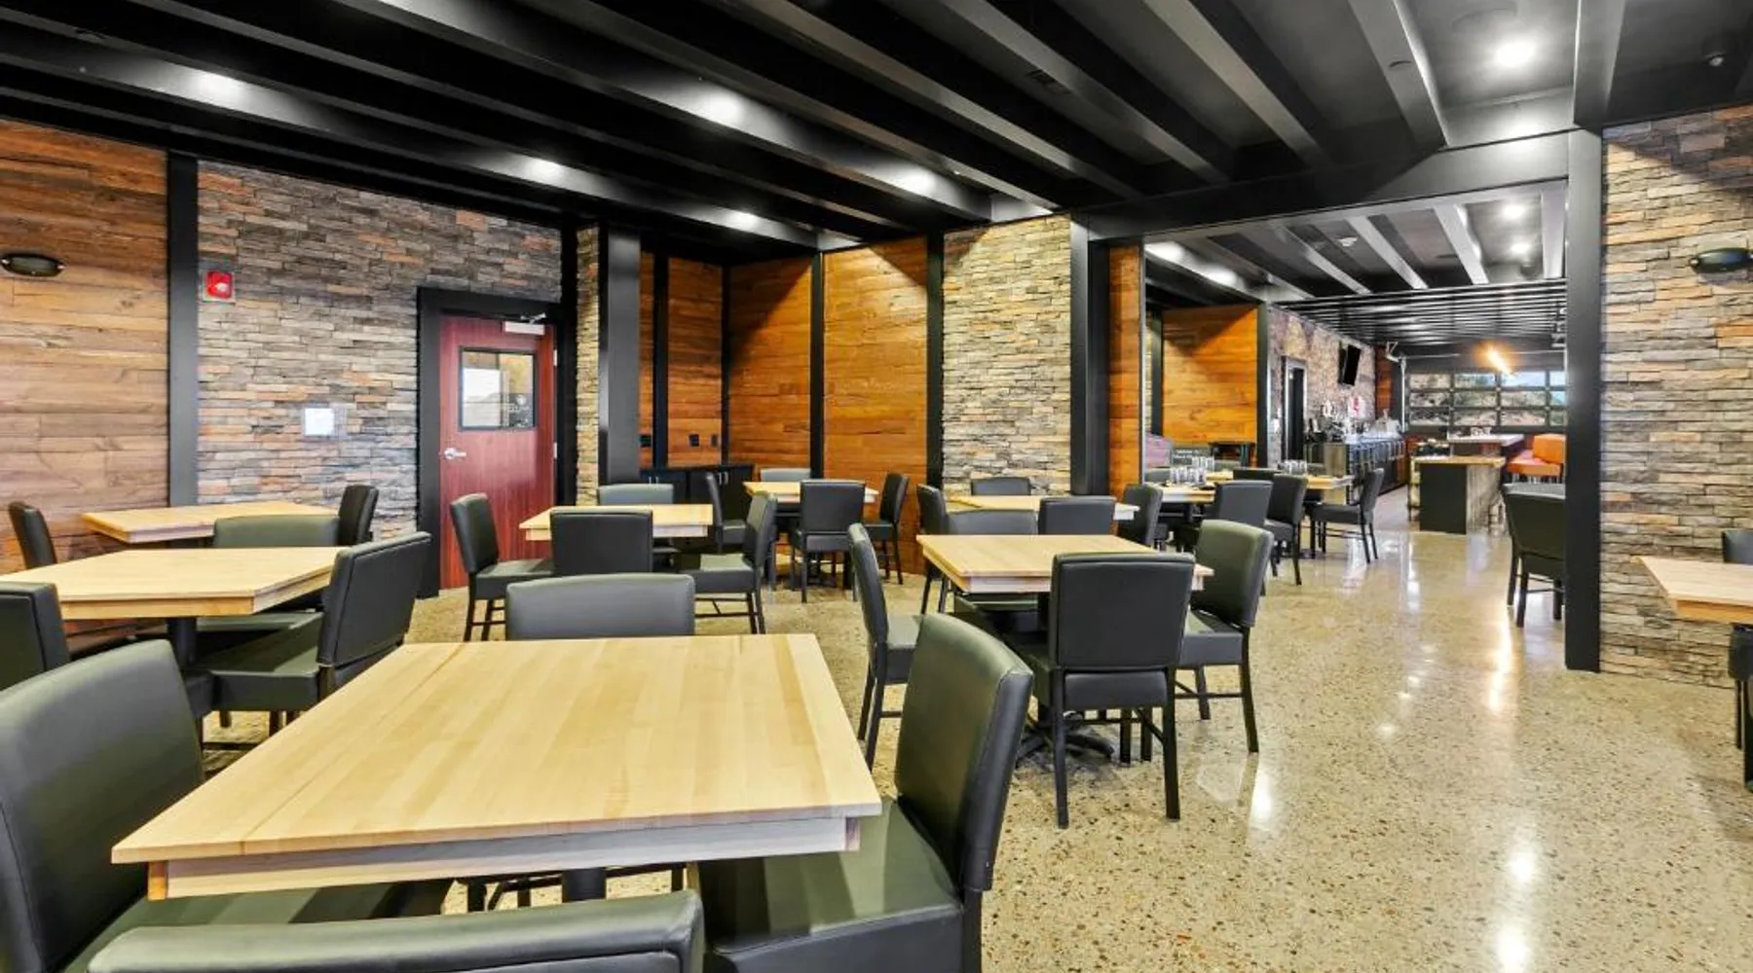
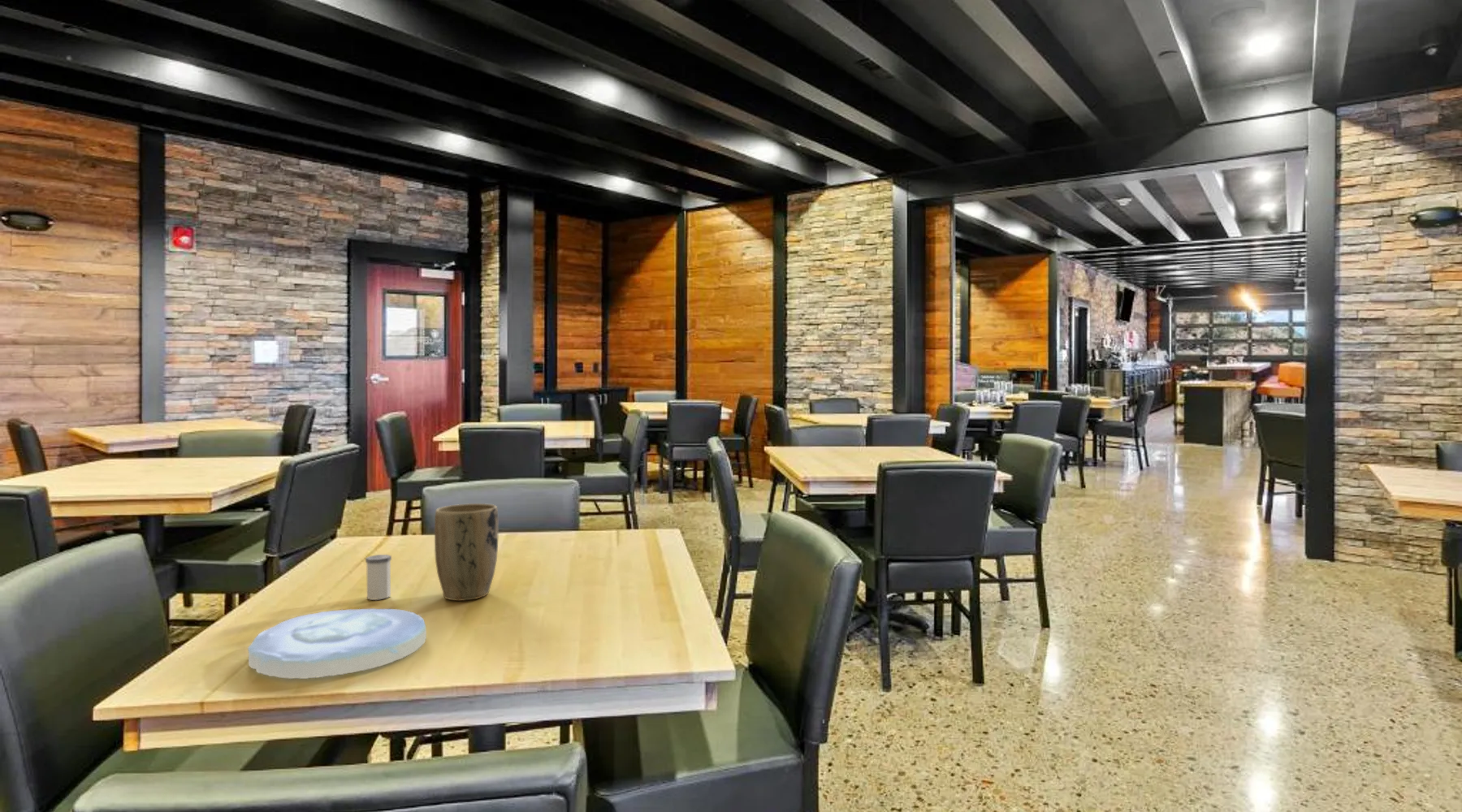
+ plate (342, 635)
+ salt shaker (378, 577)
+ plant pot (467, 551)
